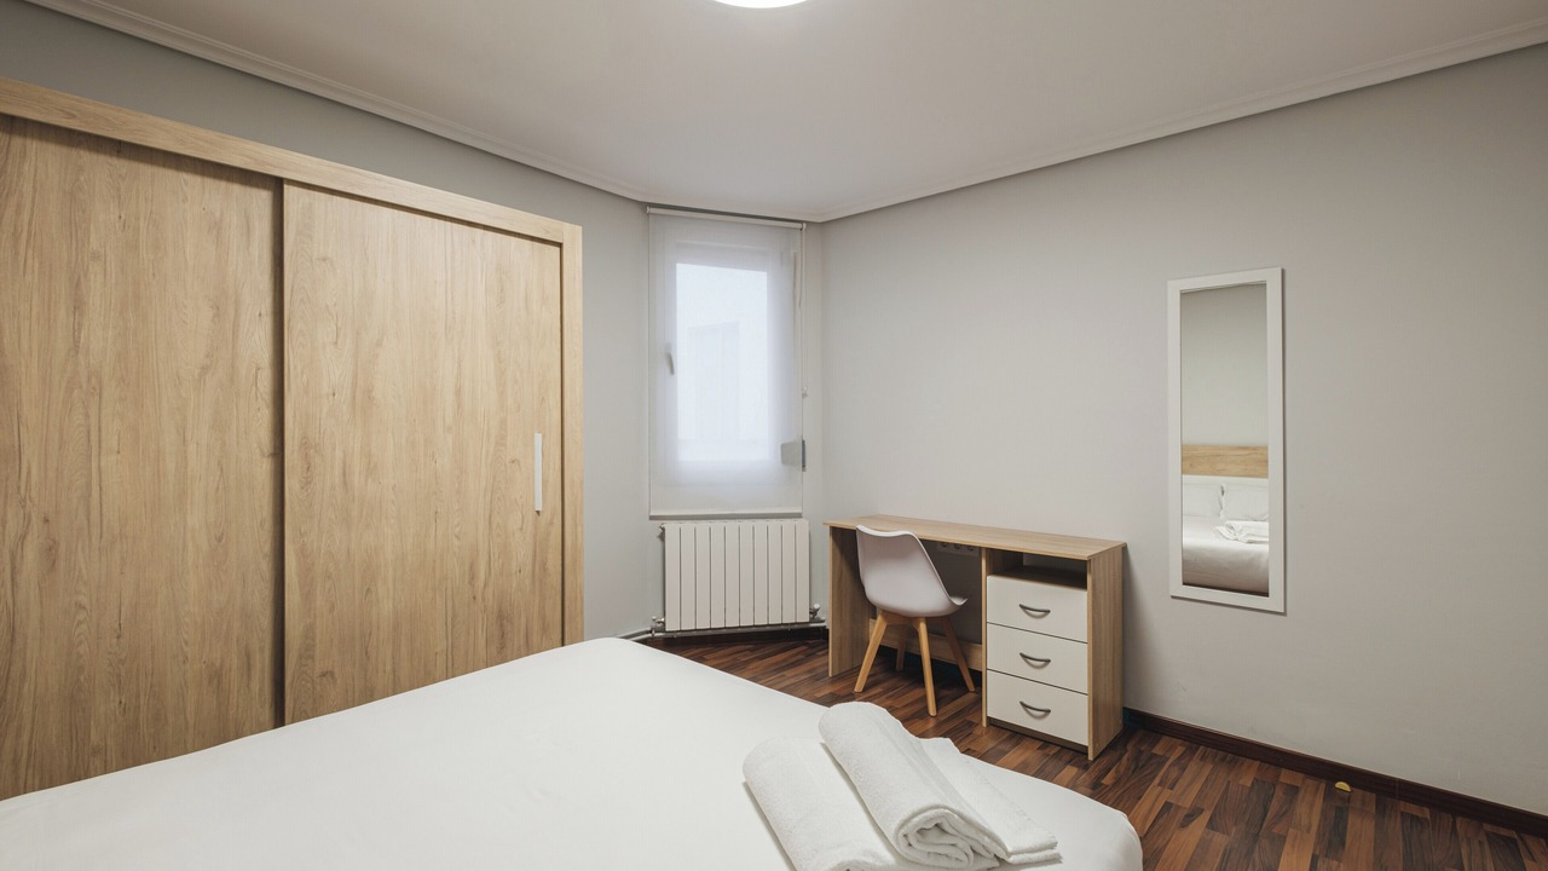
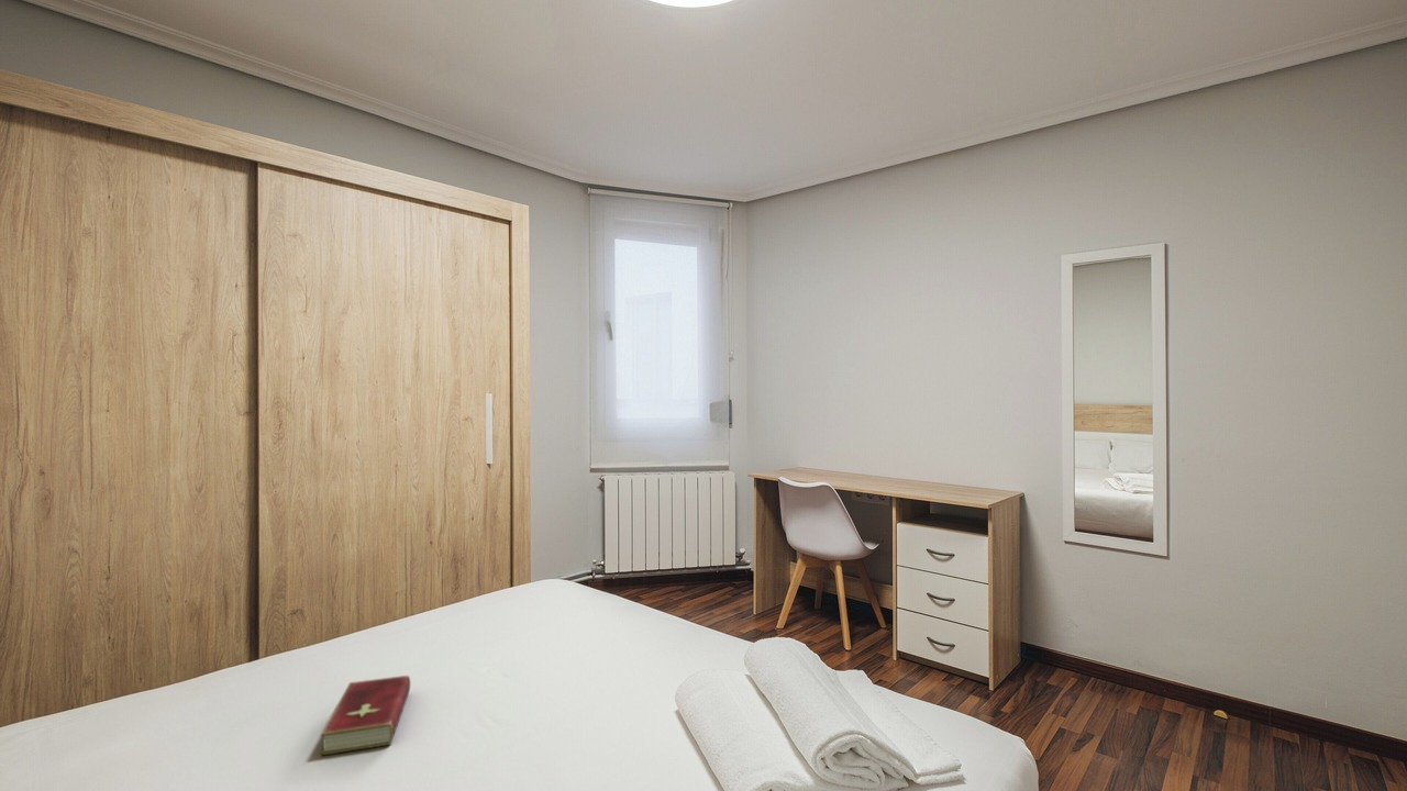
+ hardcover book (369, 710)
